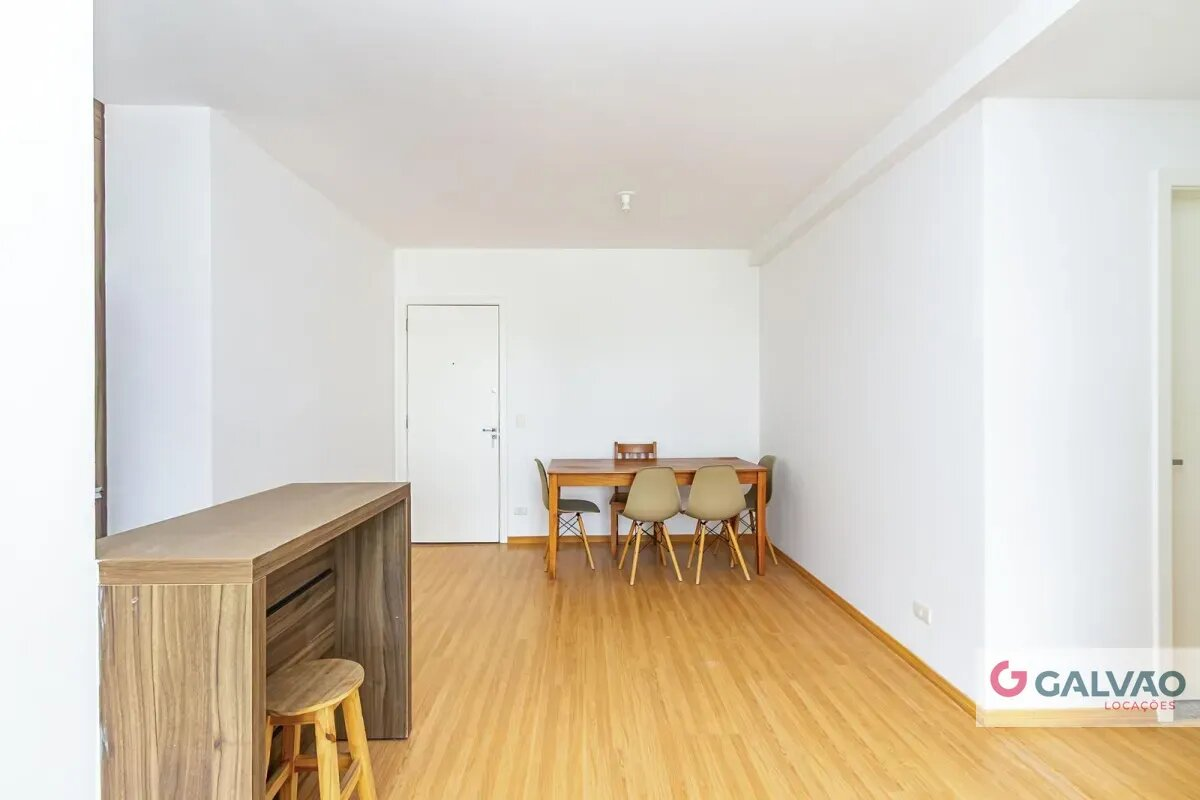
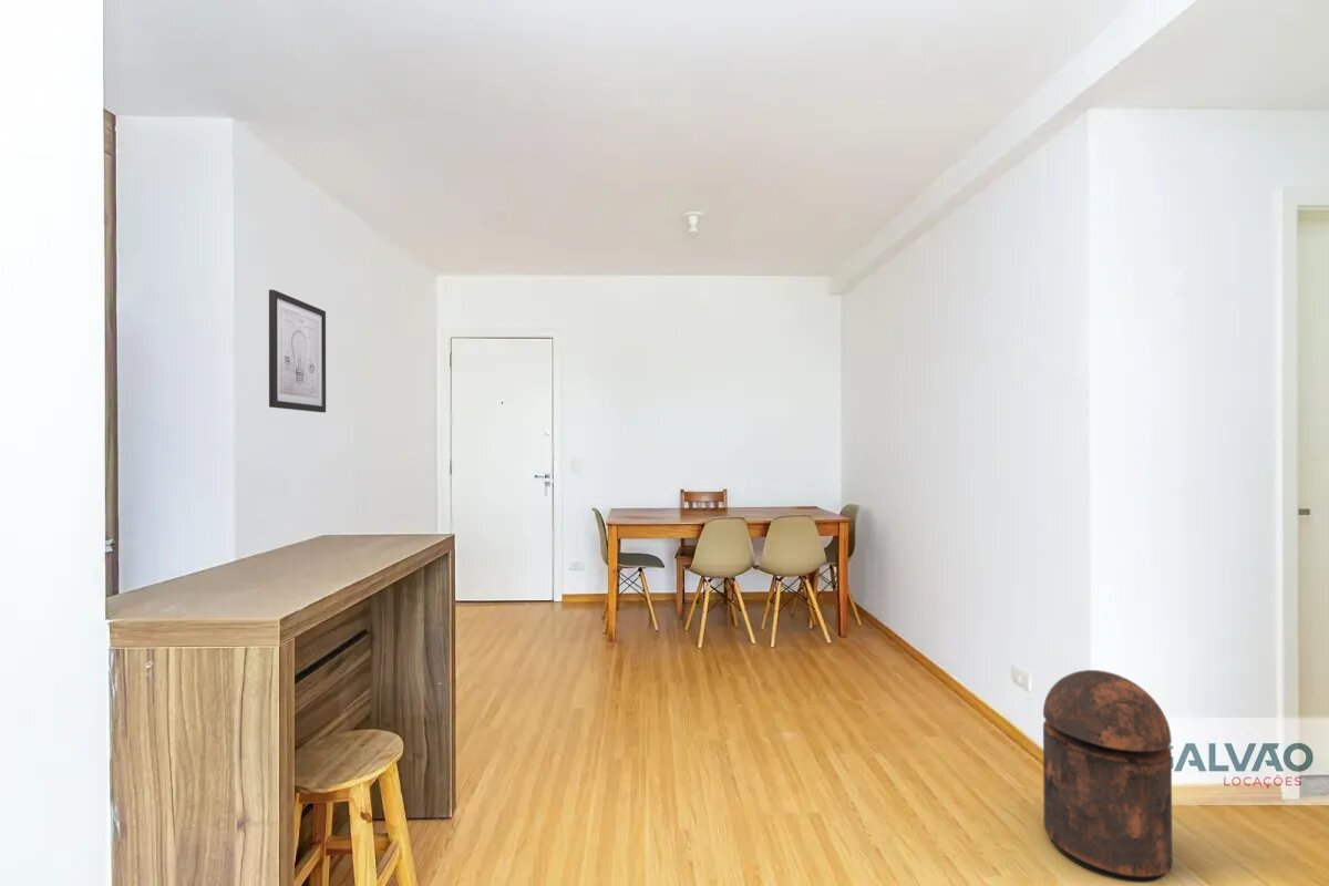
+ trash can (1104, 761)
+ wall art (299, 356)
